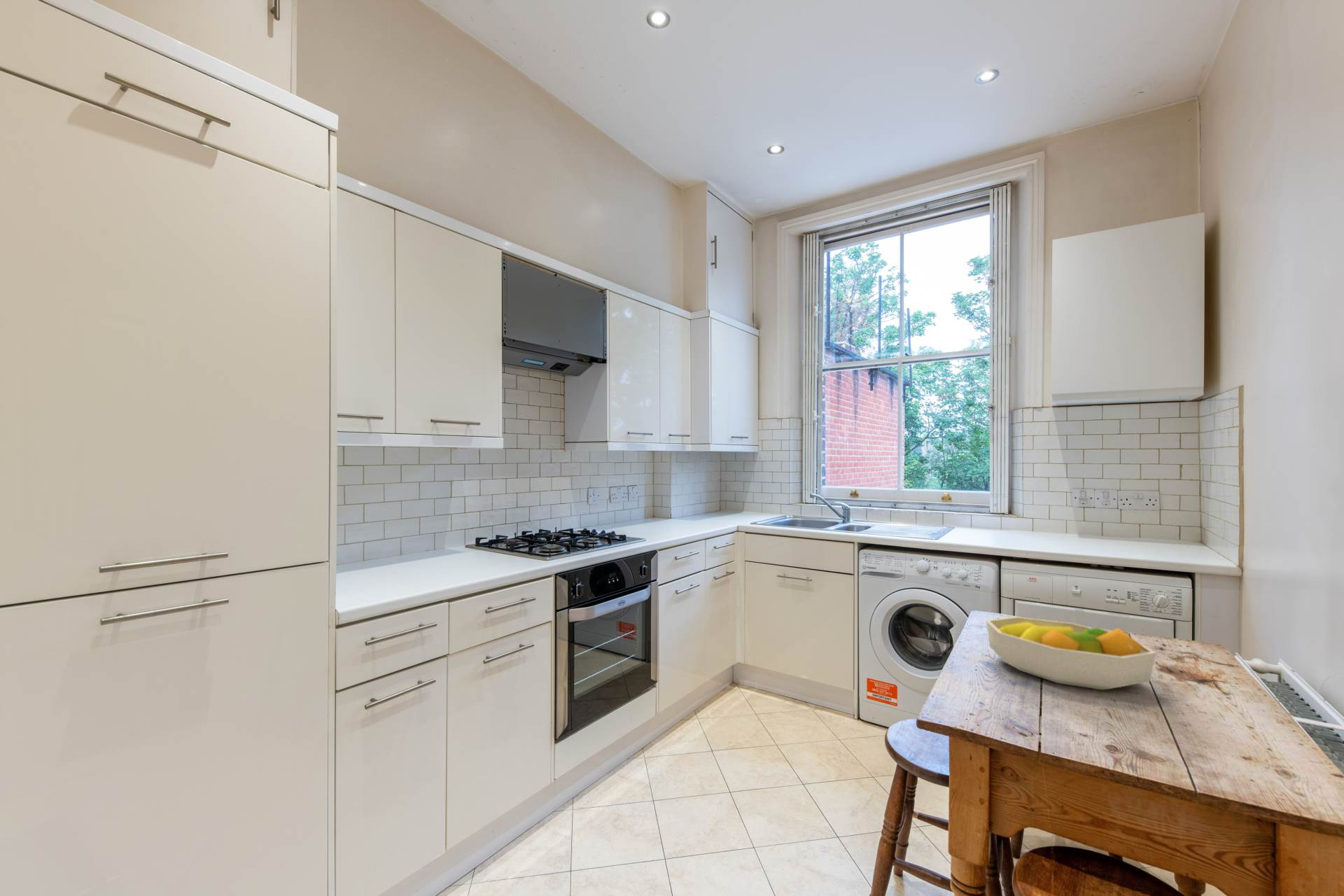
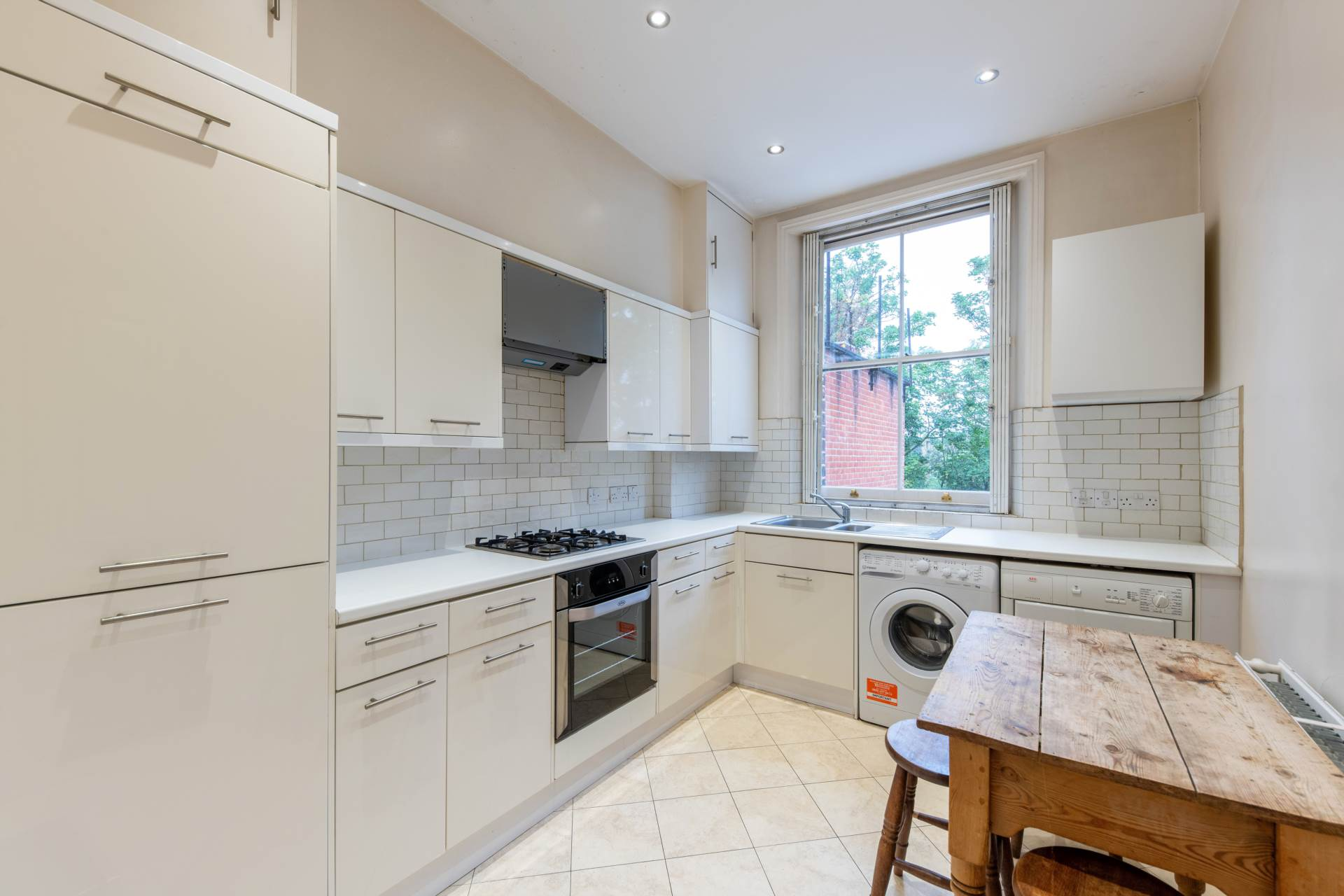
- fruit bowl (1063, 645)
